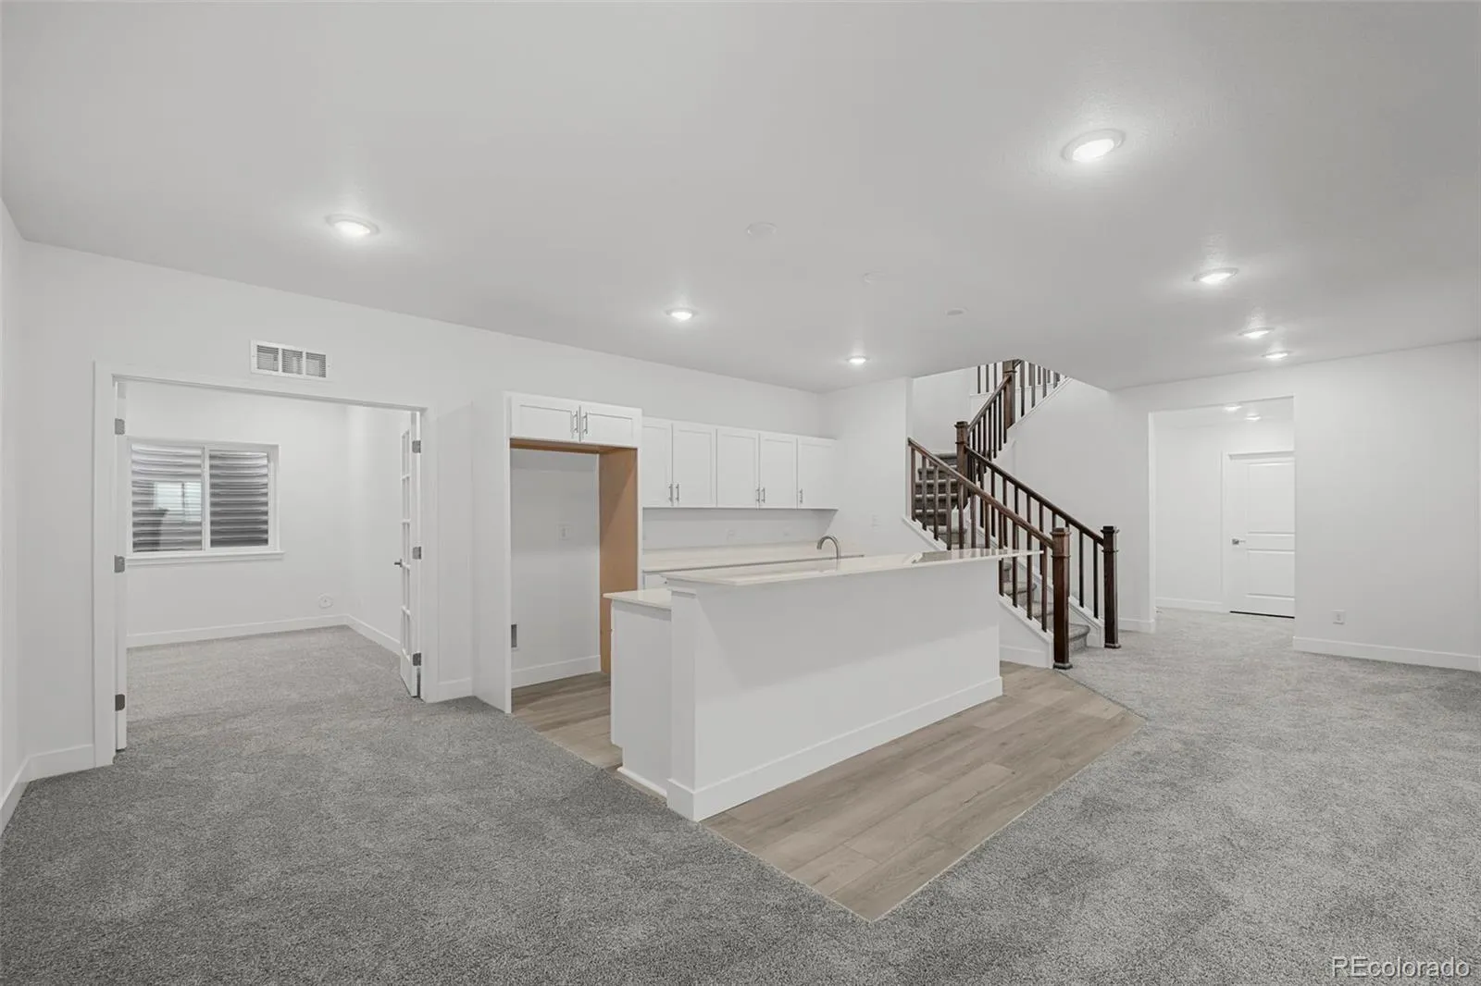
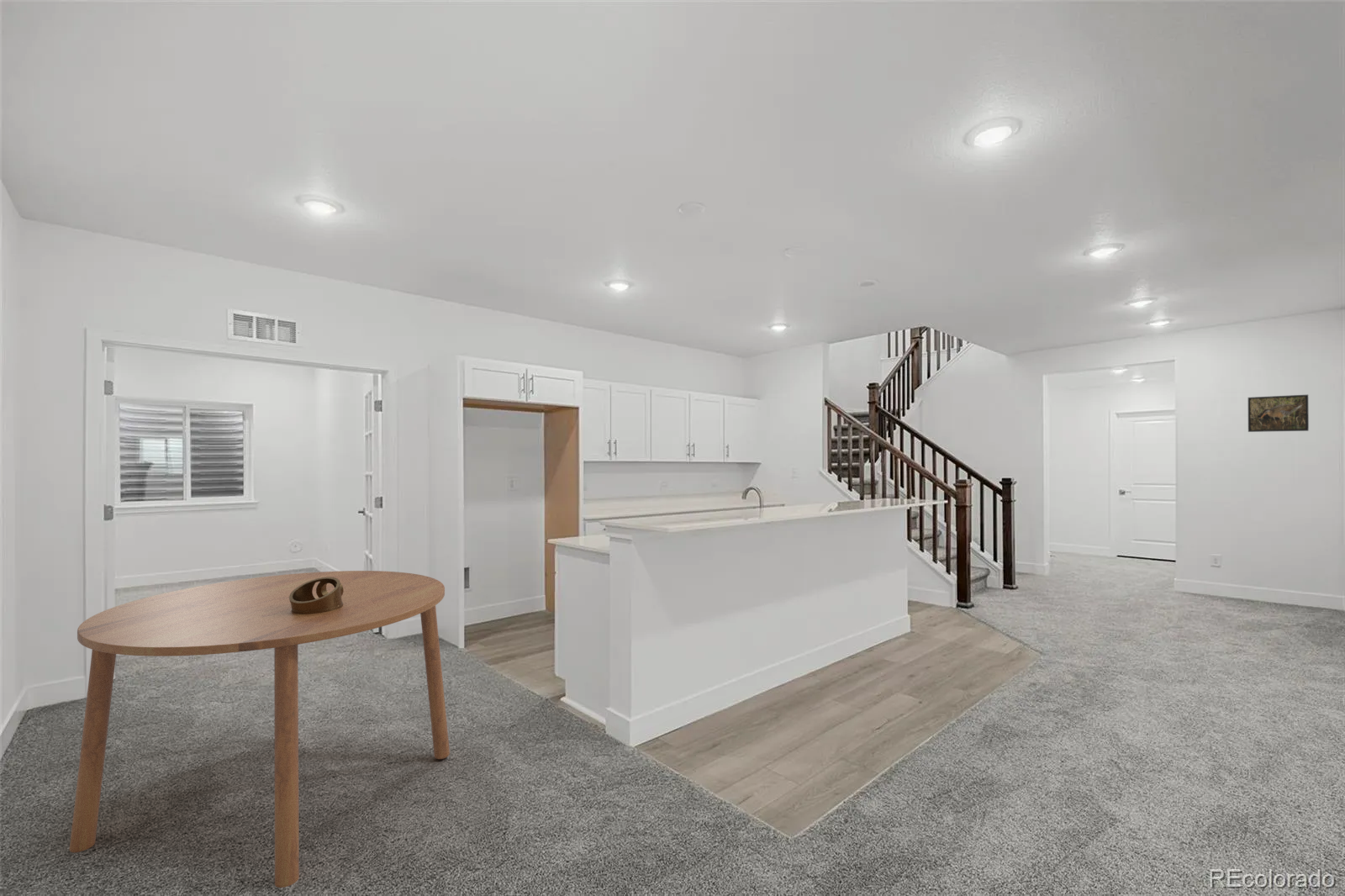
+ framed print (1277, 414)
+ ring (317, 593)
+ dining table (285, 698)
